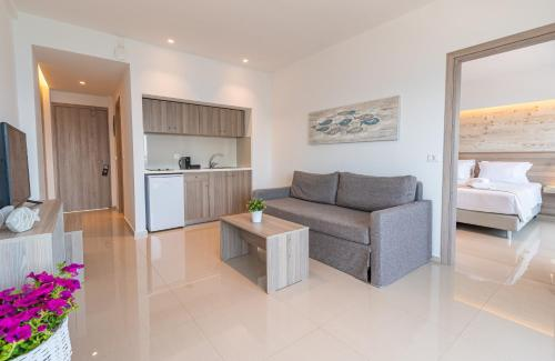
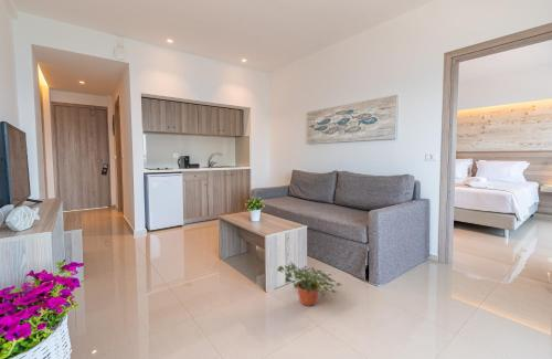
+ potted plant (309, 283)
